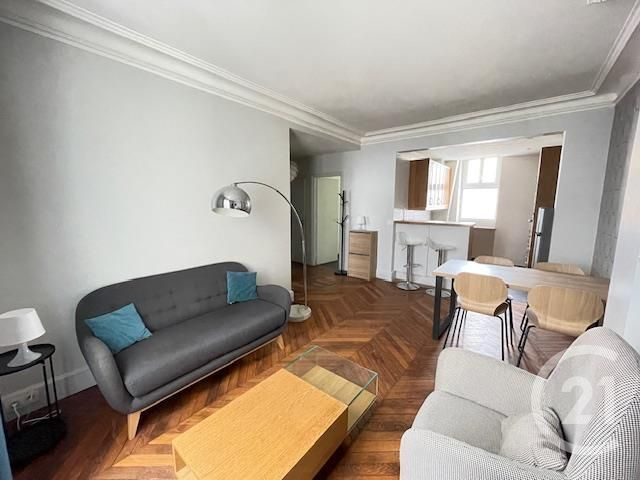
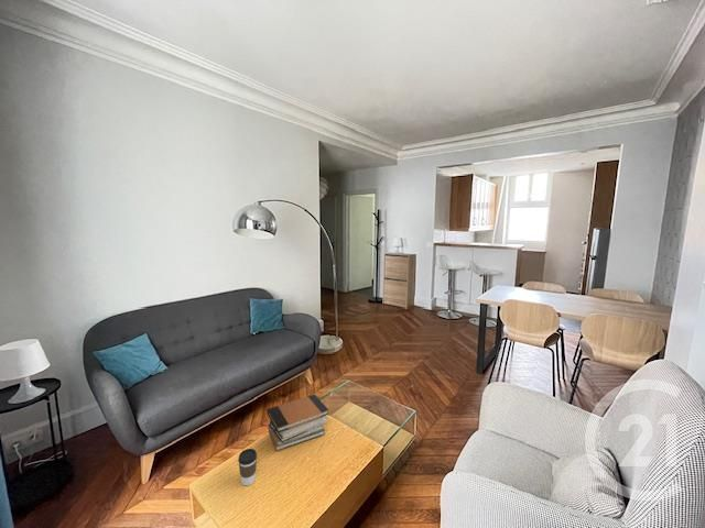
+ book stack (297, 420)
+ coffee cup (248, 466)
